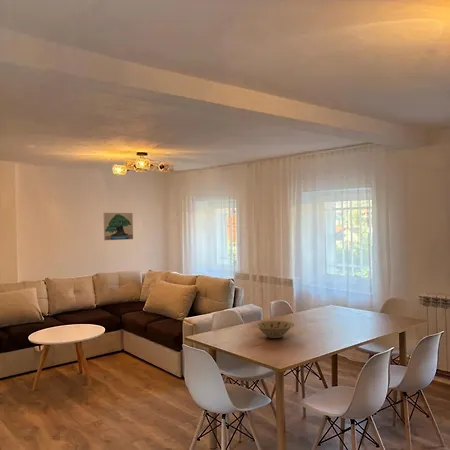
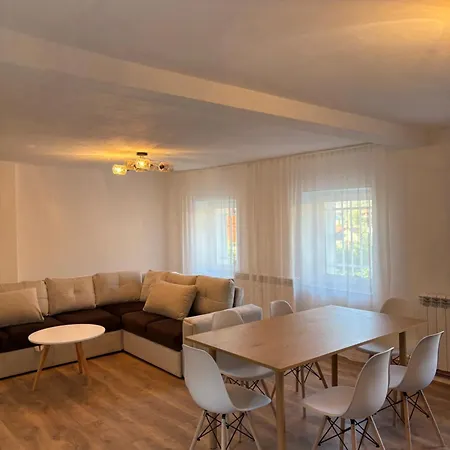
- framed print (118, 226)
- bowl (274, 330)
